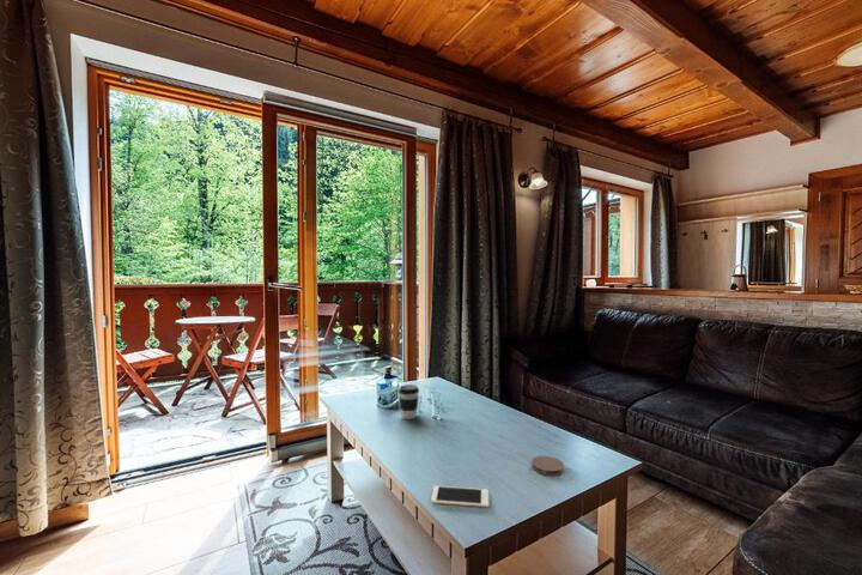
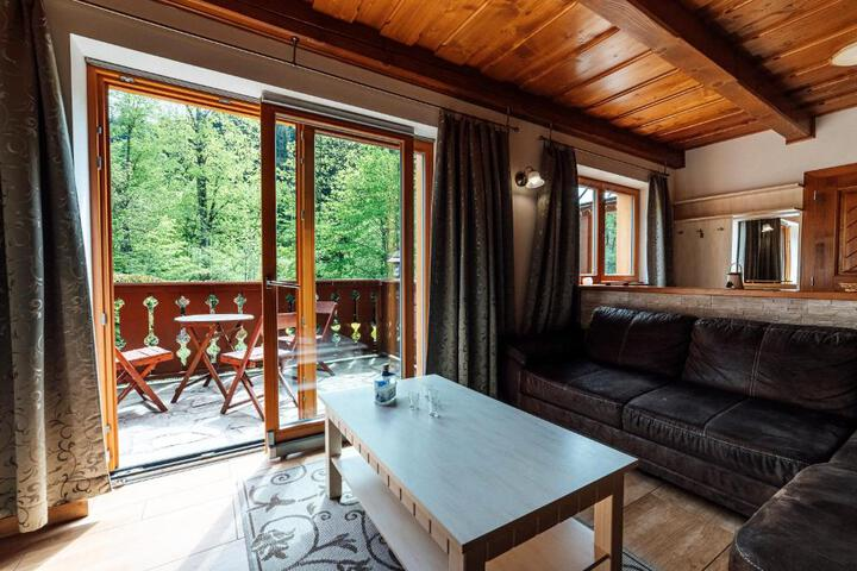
- coffee cup (408, 401)
- coaster (547, 465)
- cell phone (460, 496)
